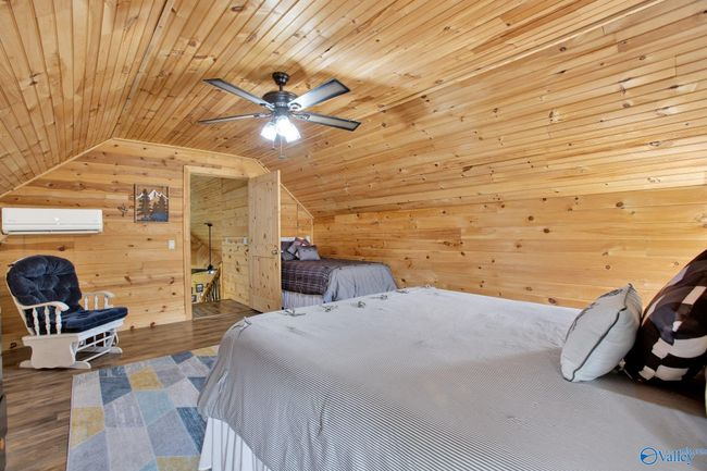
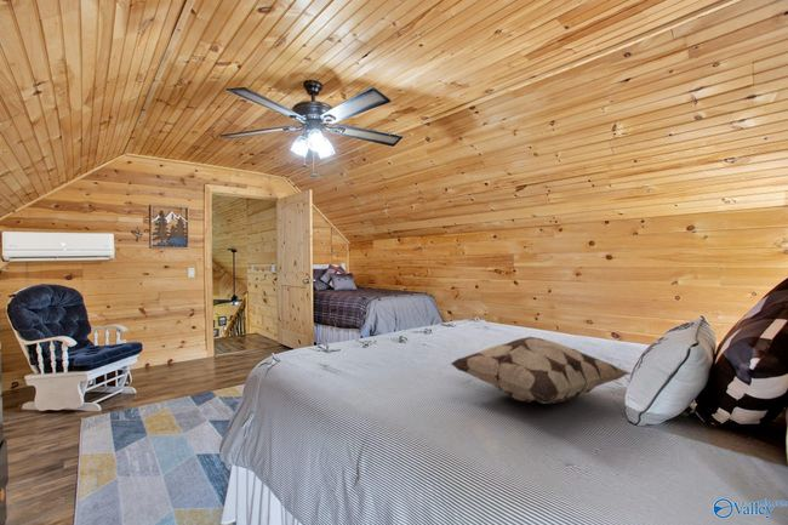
+ decorative pillow (535, 367)
